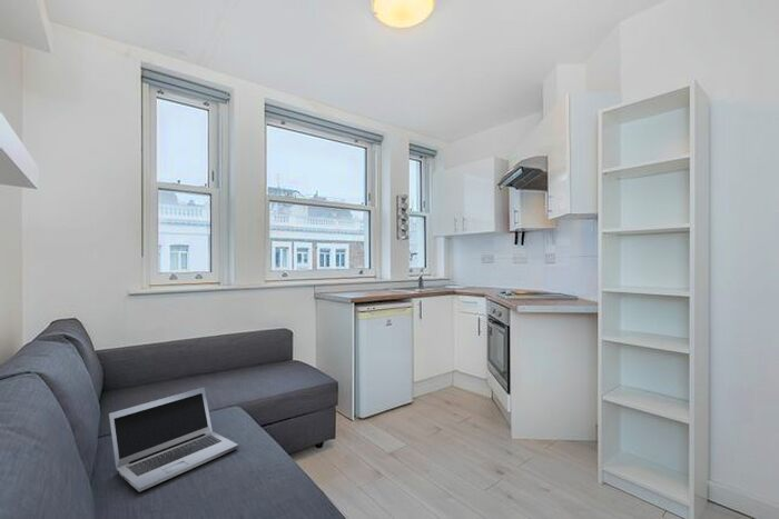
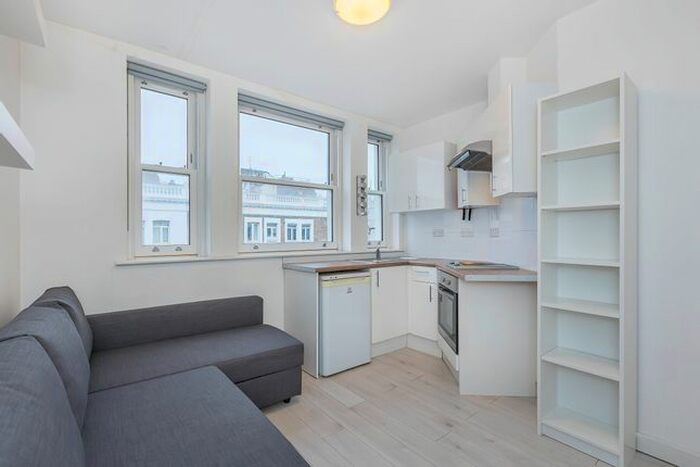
- laptop (176, 431)
